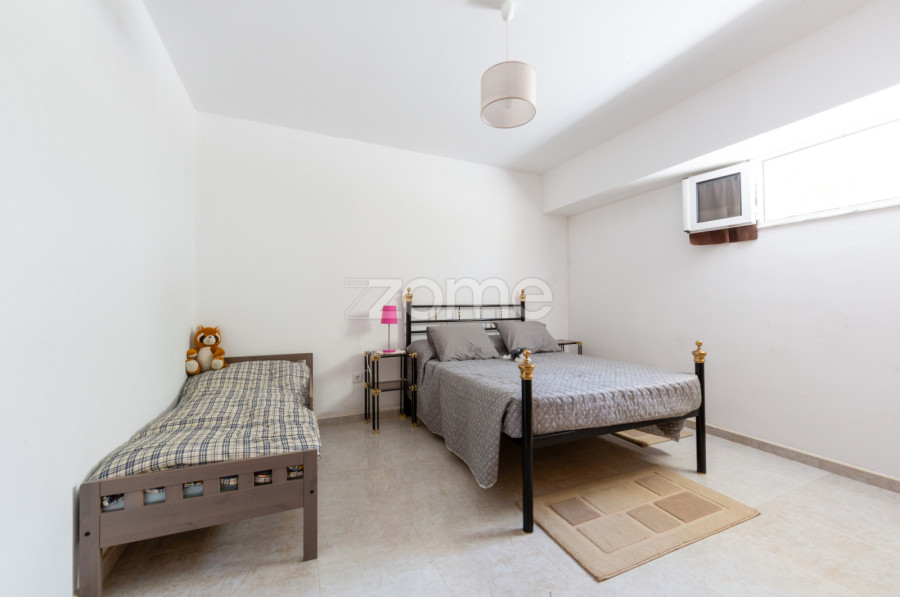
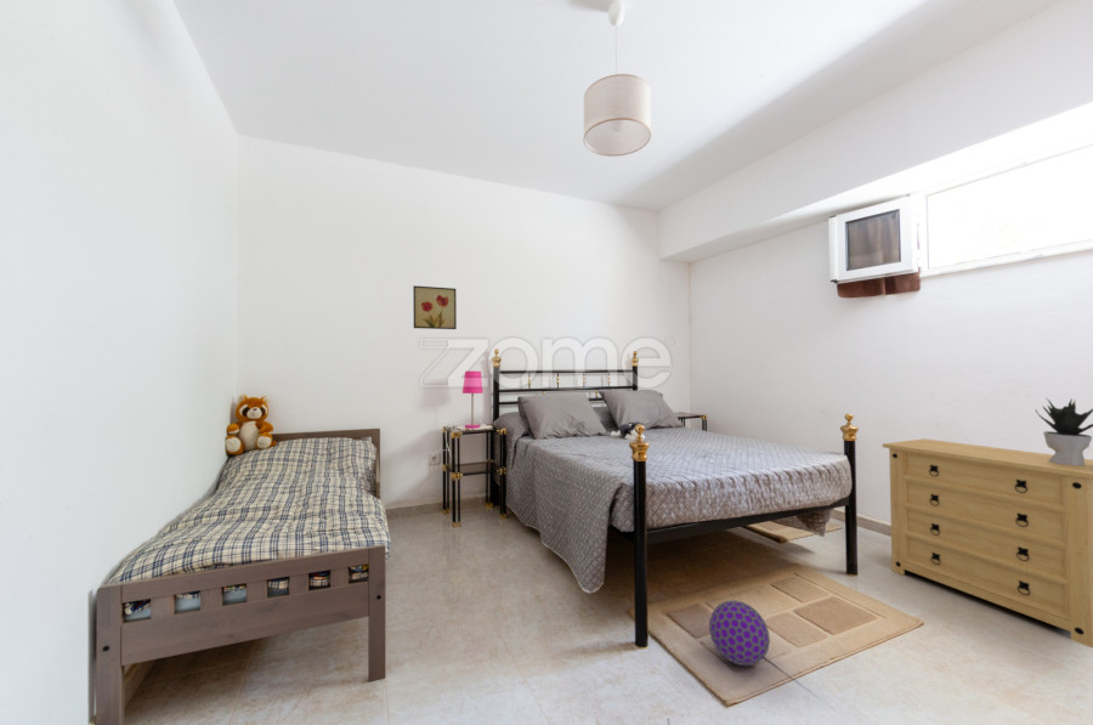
+ dresser (993, 523)
+ wall art (435, 307)
+ potted plant (1063, 429)
+ ball (738, 631)
